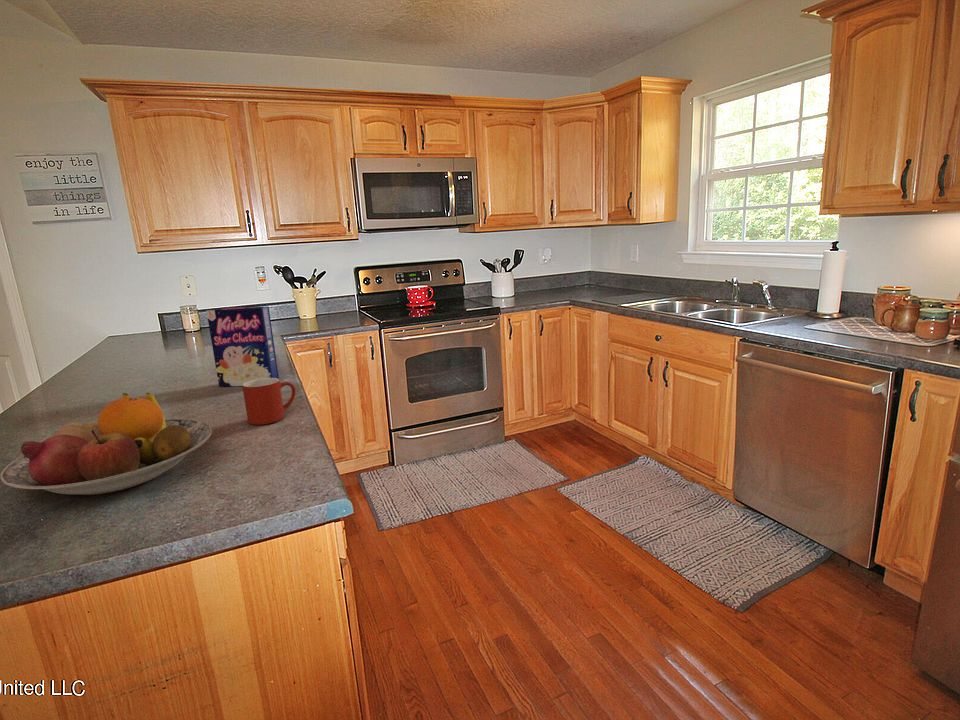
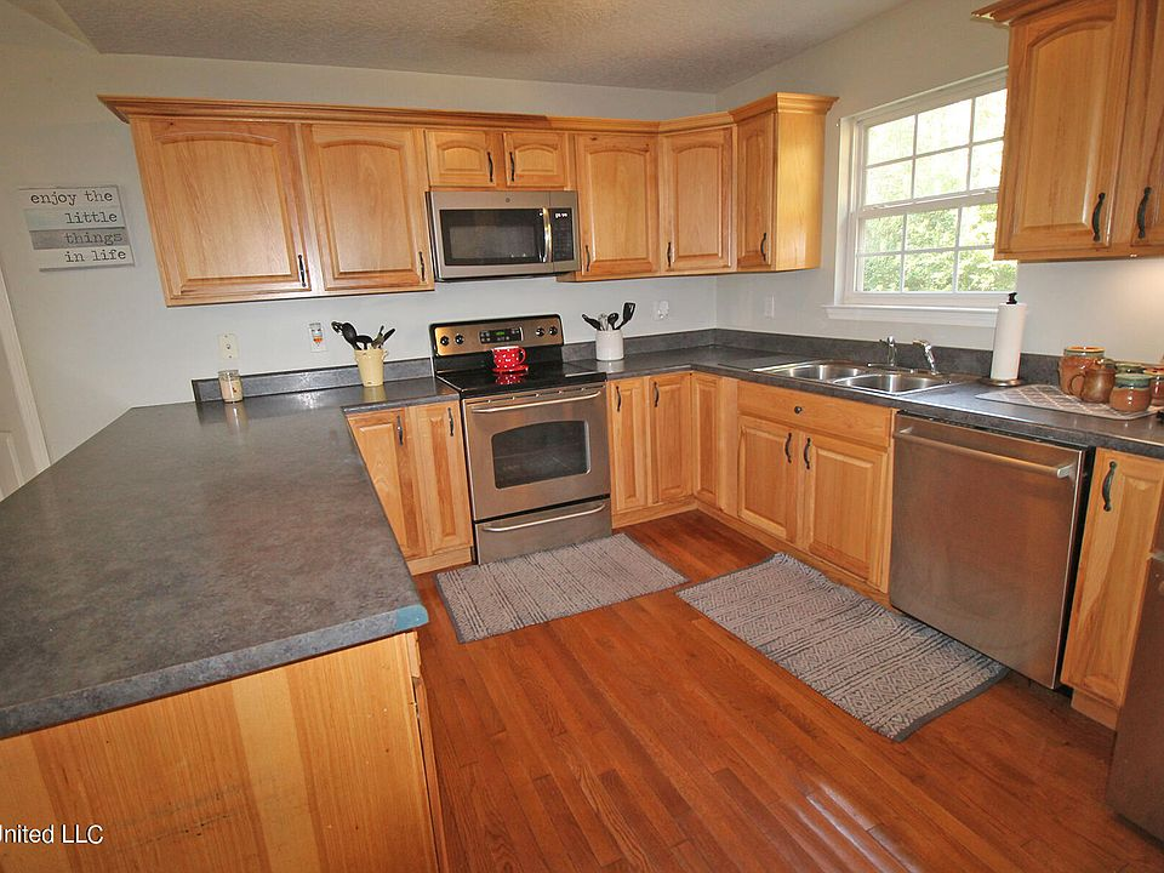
- fruit bowl (113, 441)
- mug (270, 398)
- cereal box (243, 346)
